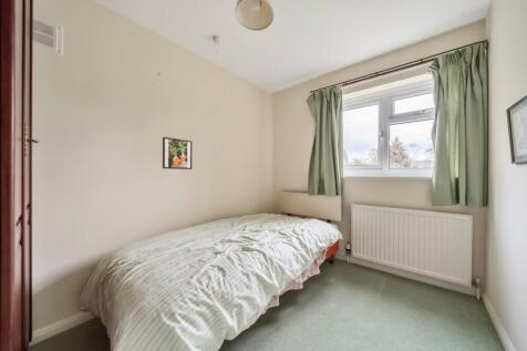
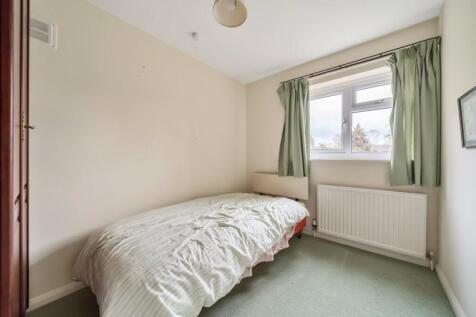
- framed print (177, 154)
